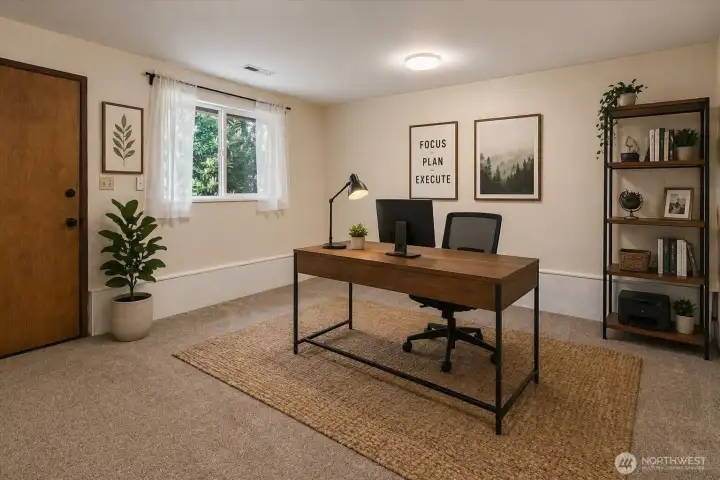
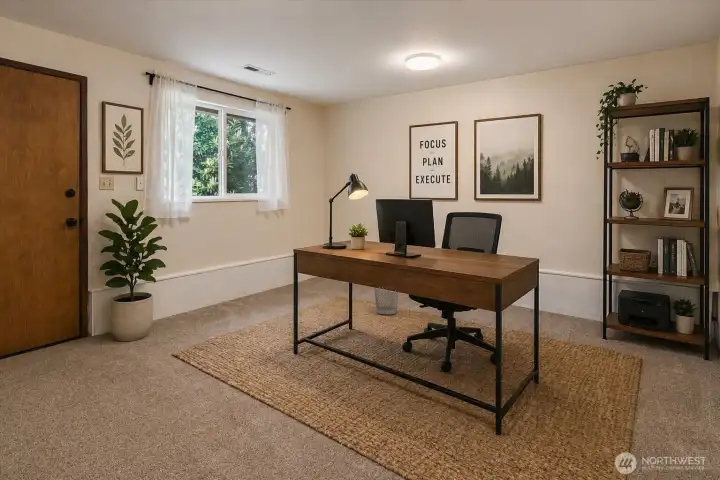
+ wastebasket (386, 296)
